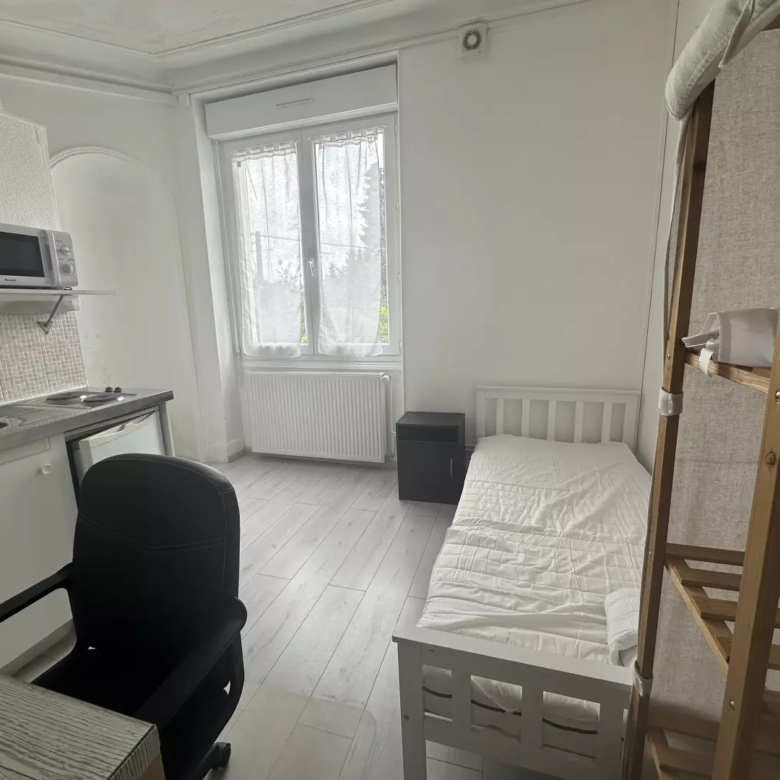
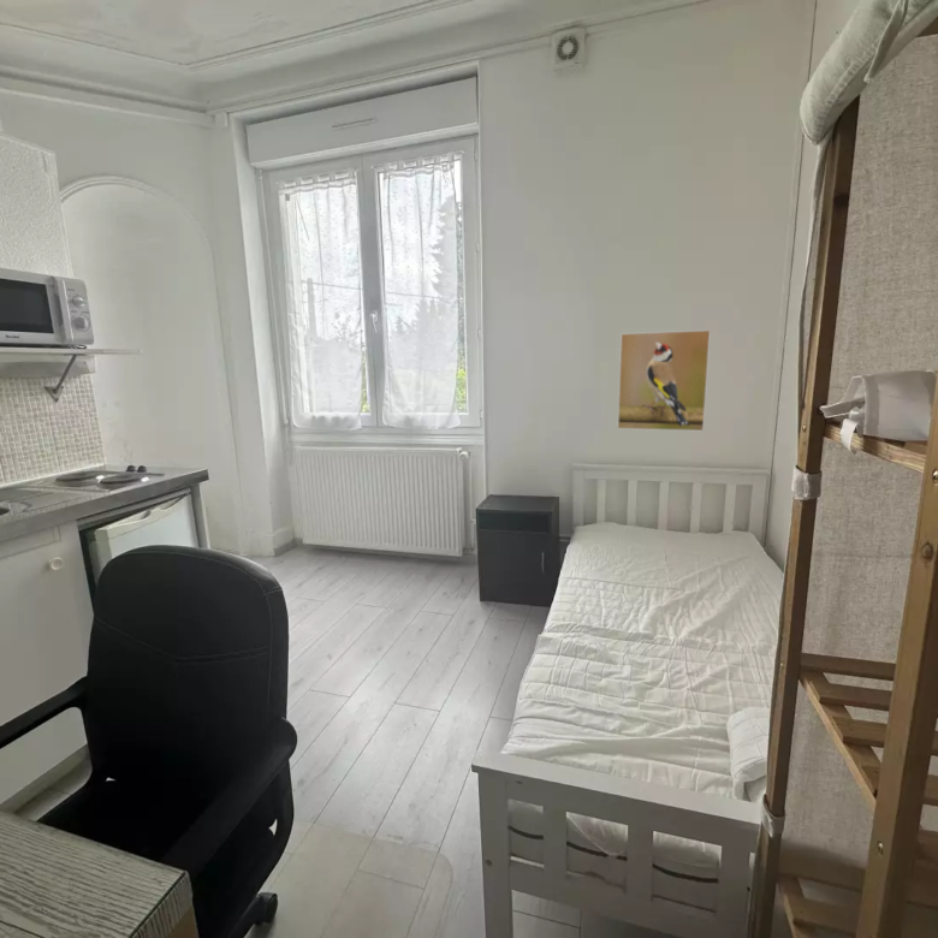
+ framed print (661, 381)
